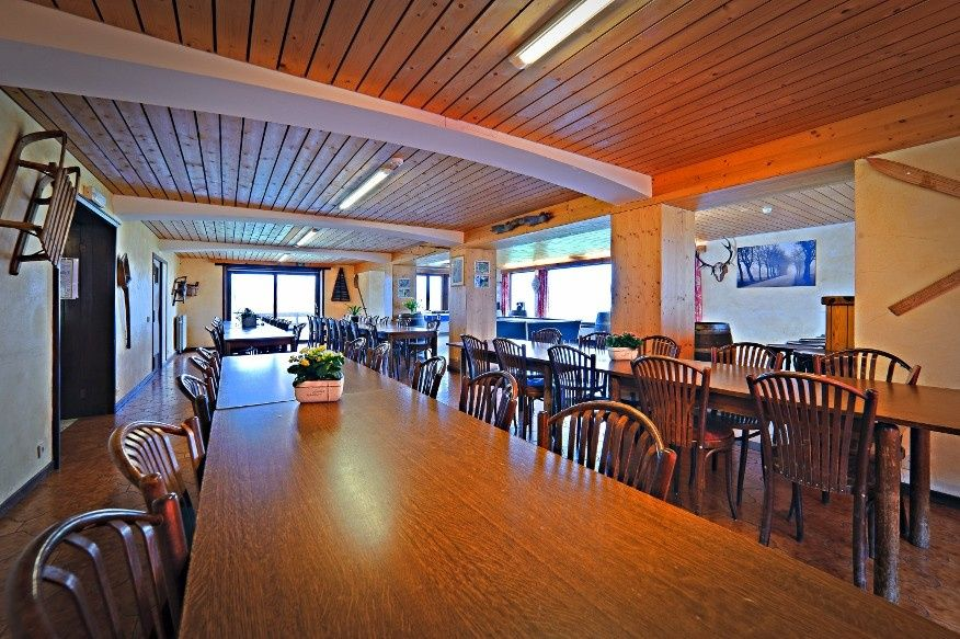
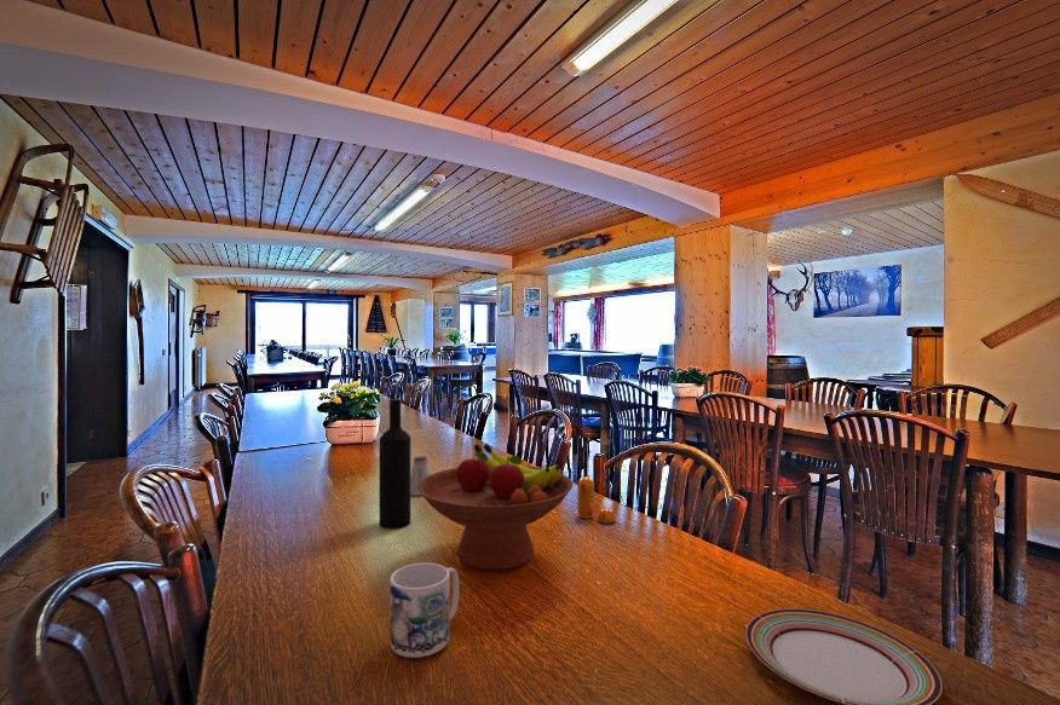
+ pepper shaker (593, 498)
+ plate (835, 658)
+ mug (428, 603)
+ wine bottle (394, 461)
+ saltshaker (420, 474)
+ fruit bowl (495, 504)
